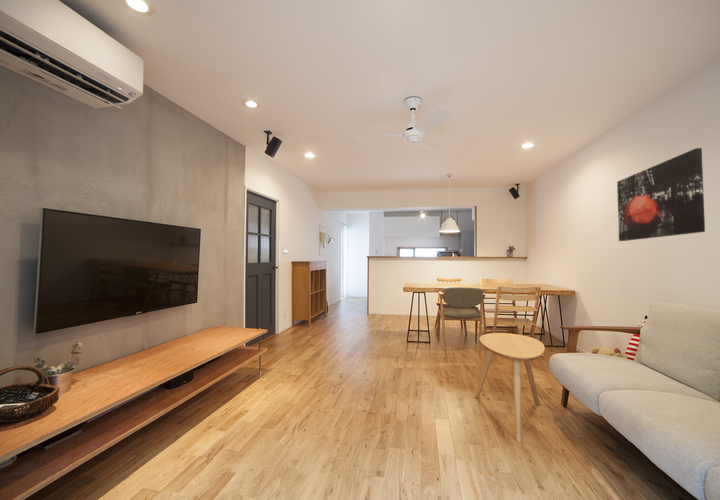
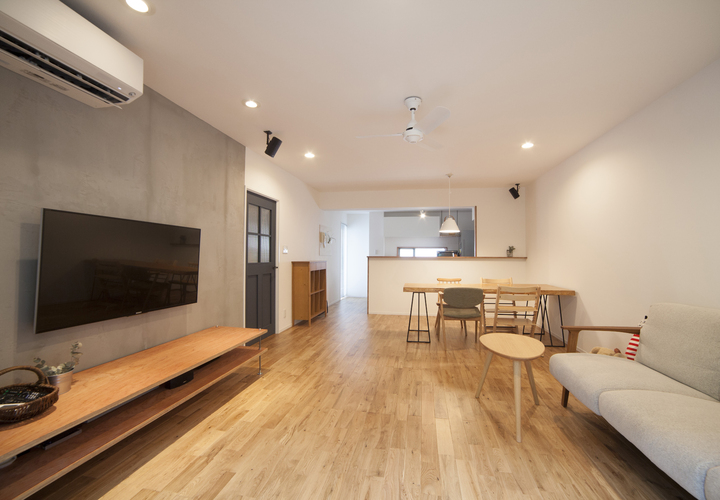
- wall art (653, 202)
